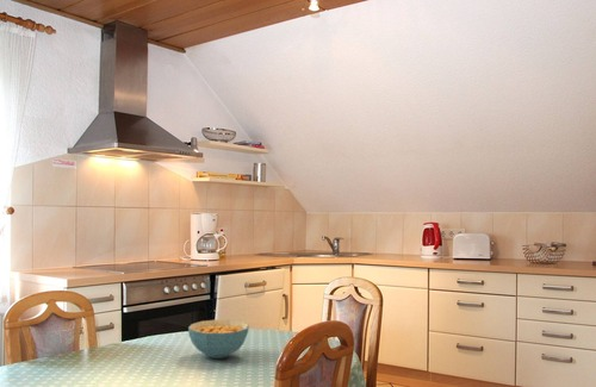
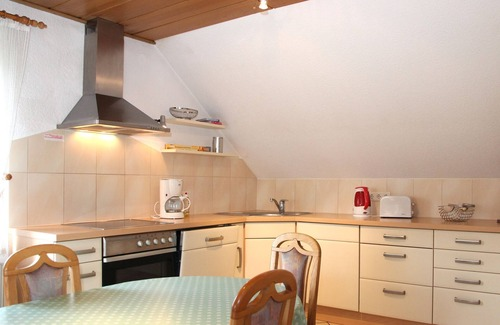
- cereal bowl (218, 341)
